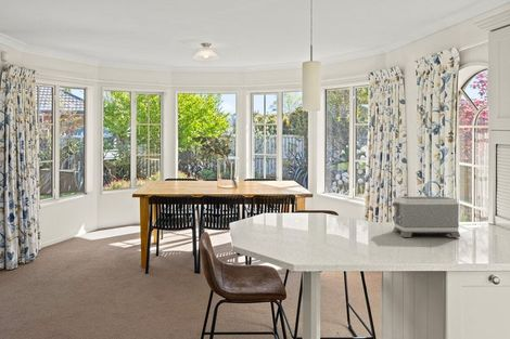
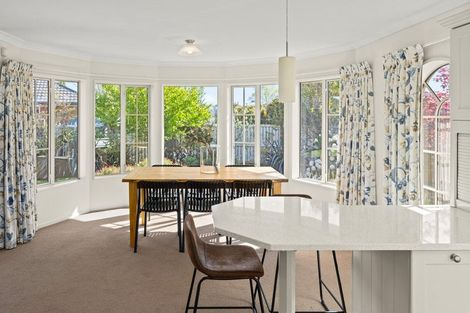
- toaster (422, 216)
